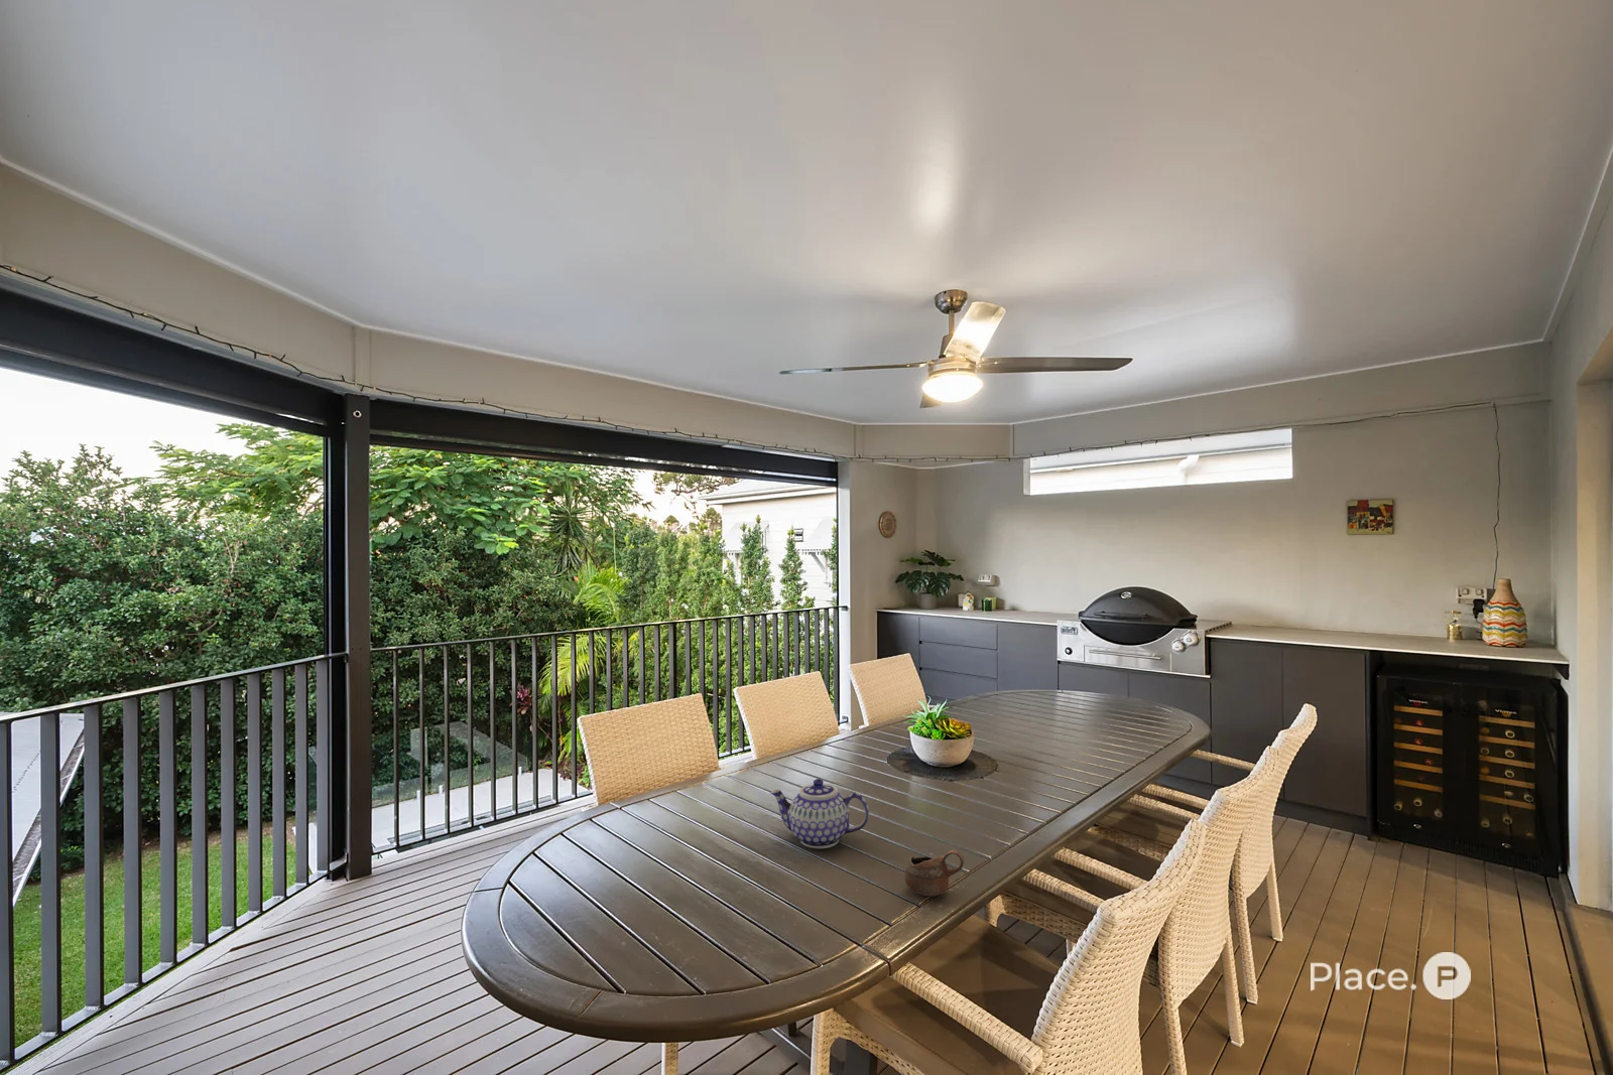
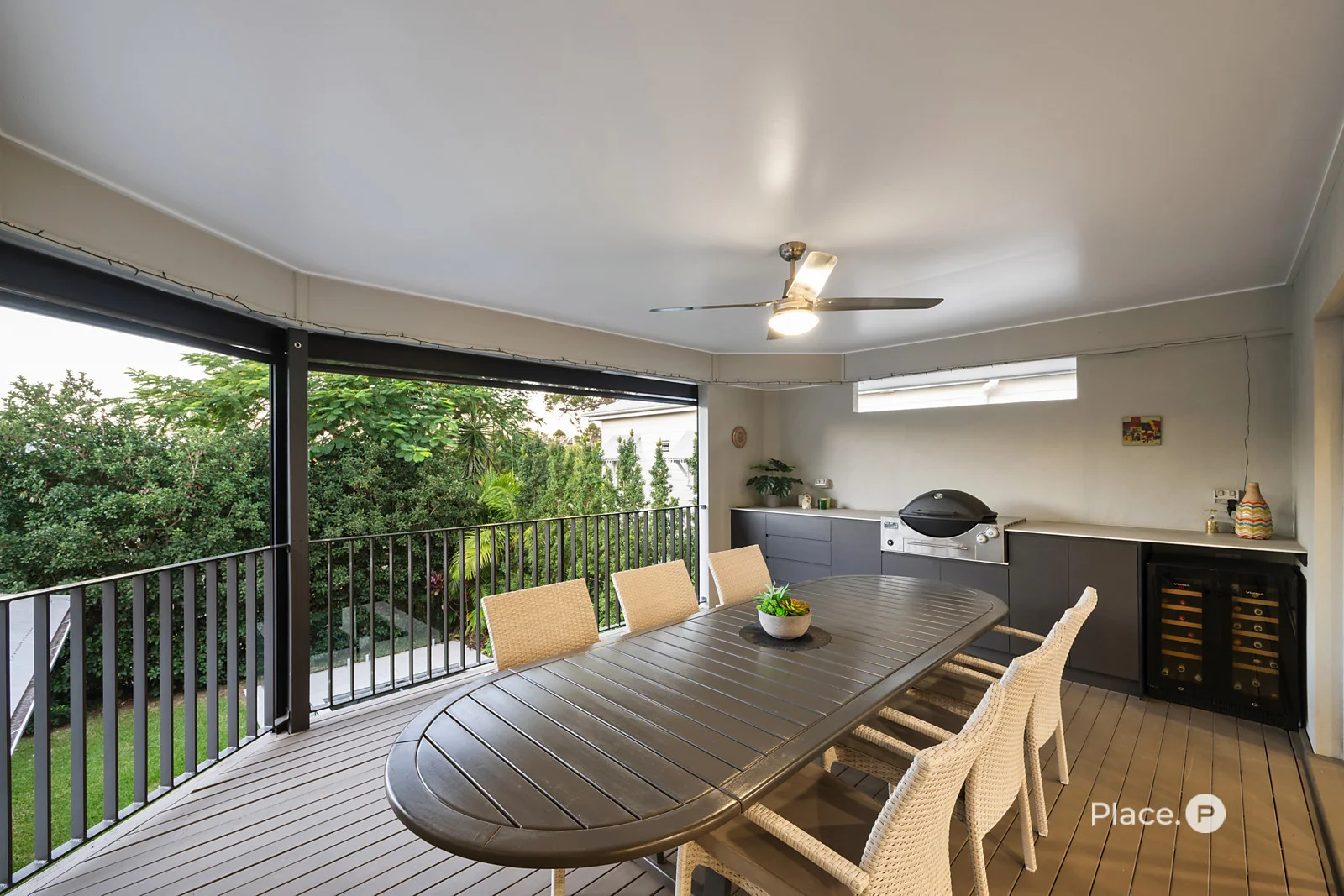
- cup (931, 871)
- teapot (819, 809)
